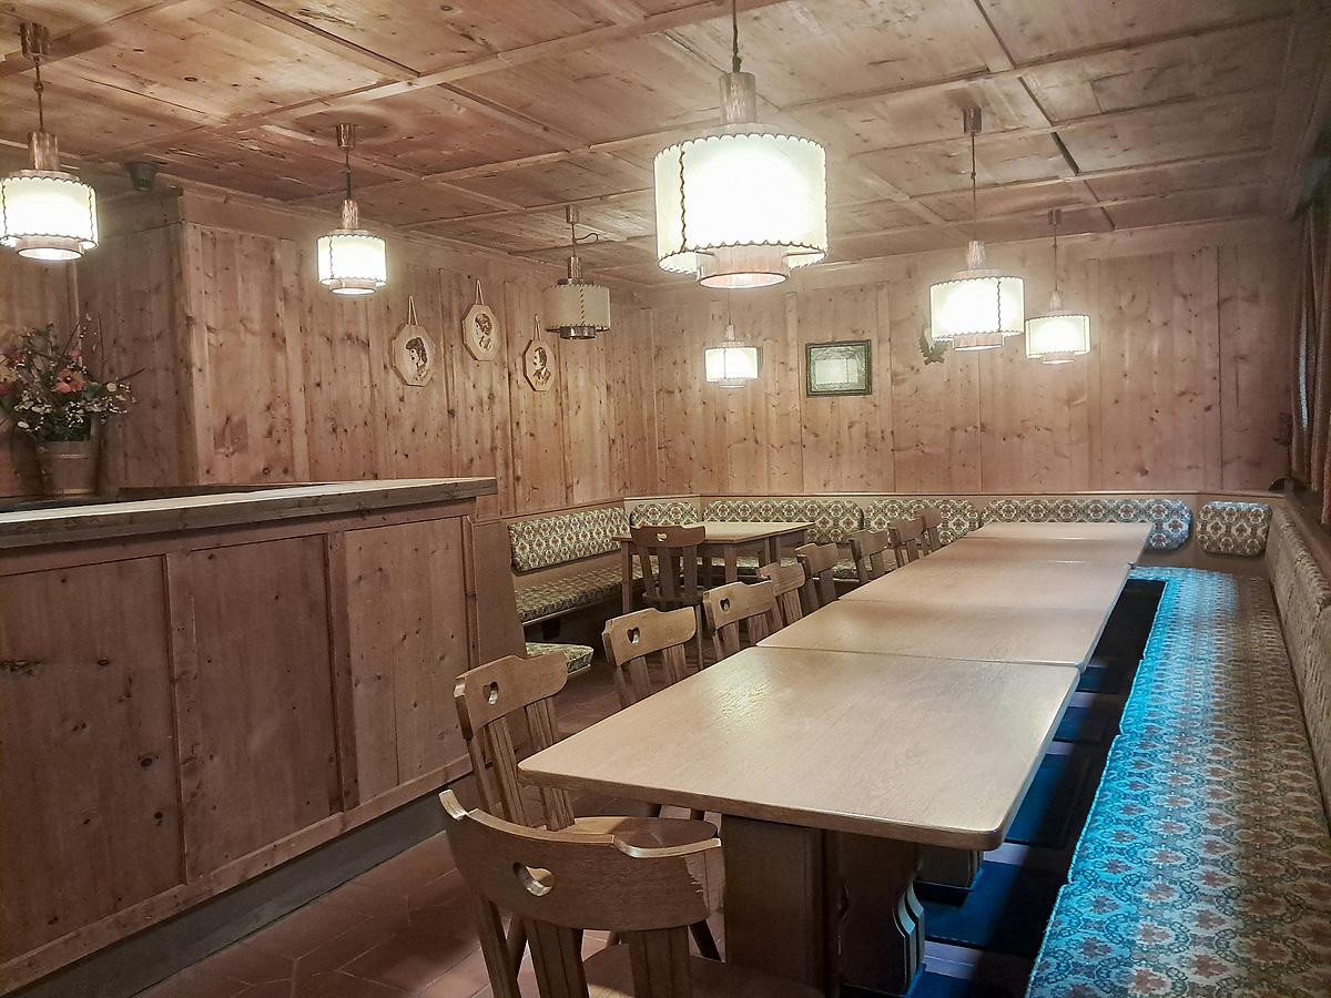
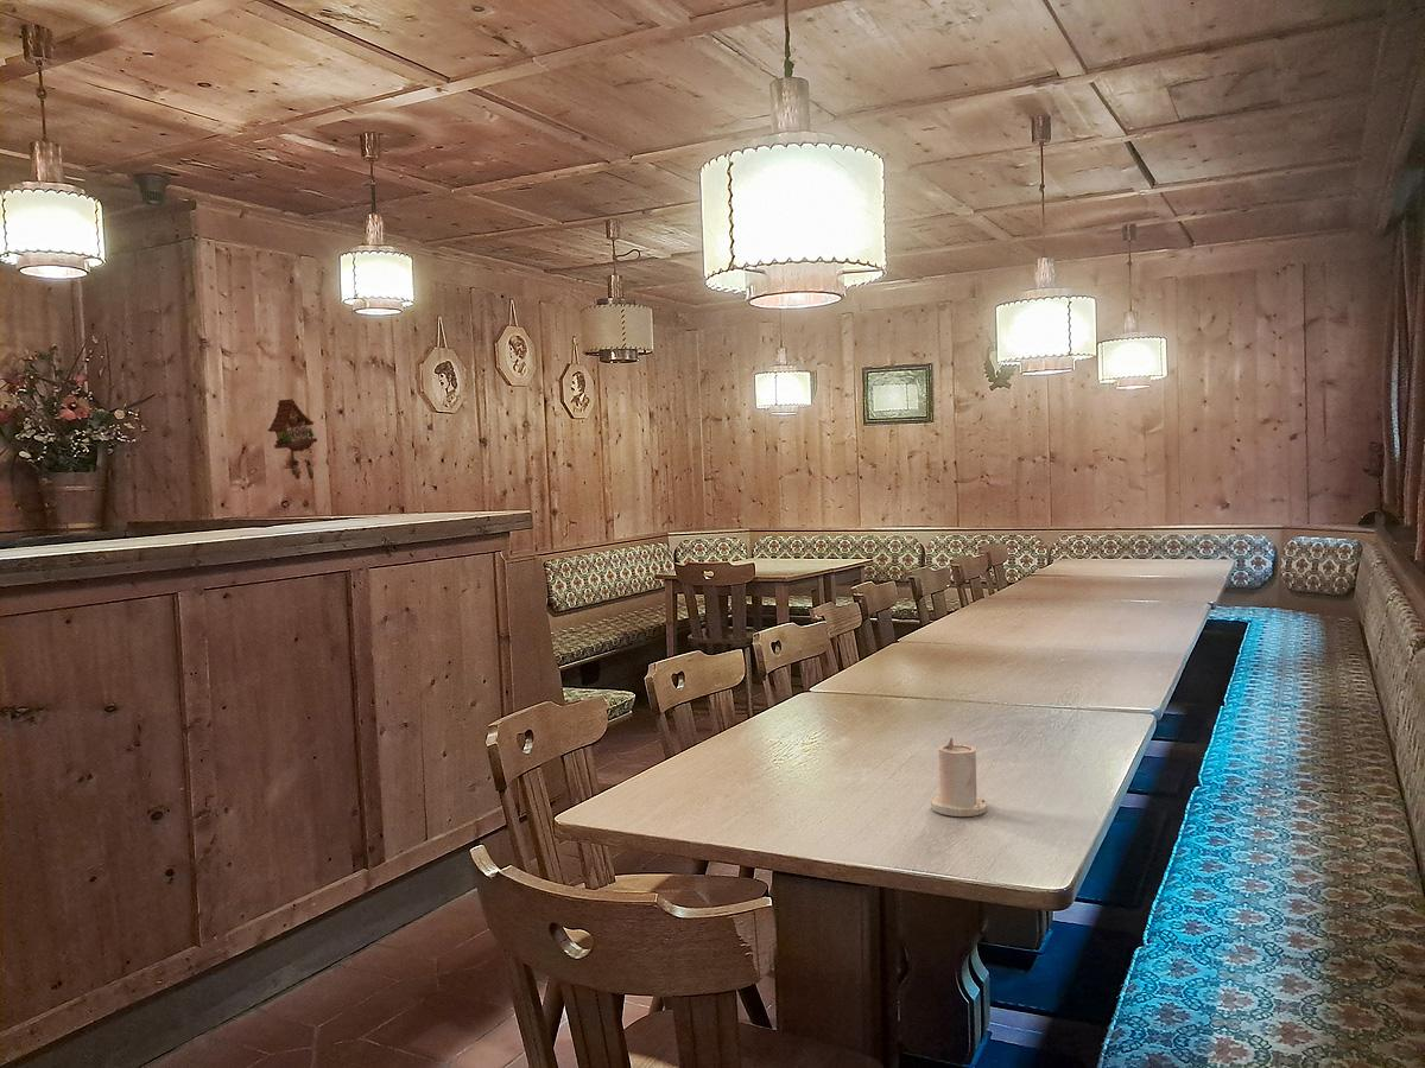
+ cuckoo clock (293, 439)
+ candle (958, 774)
